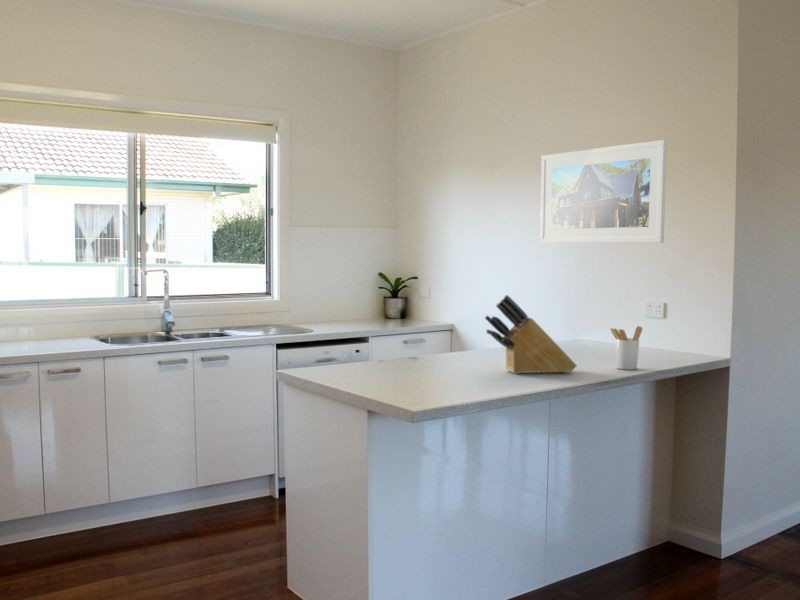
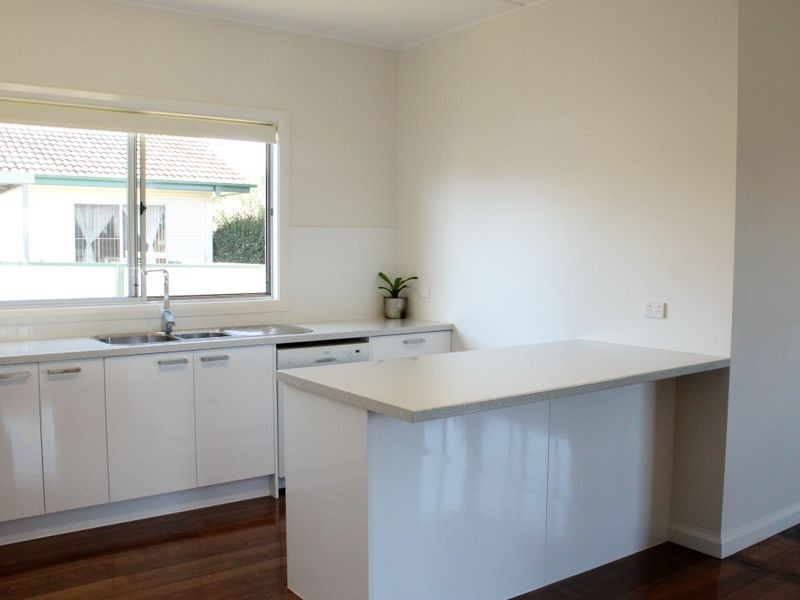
- utensil holder (624, 347)
- knife block (530, 333)
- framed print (598, 195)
